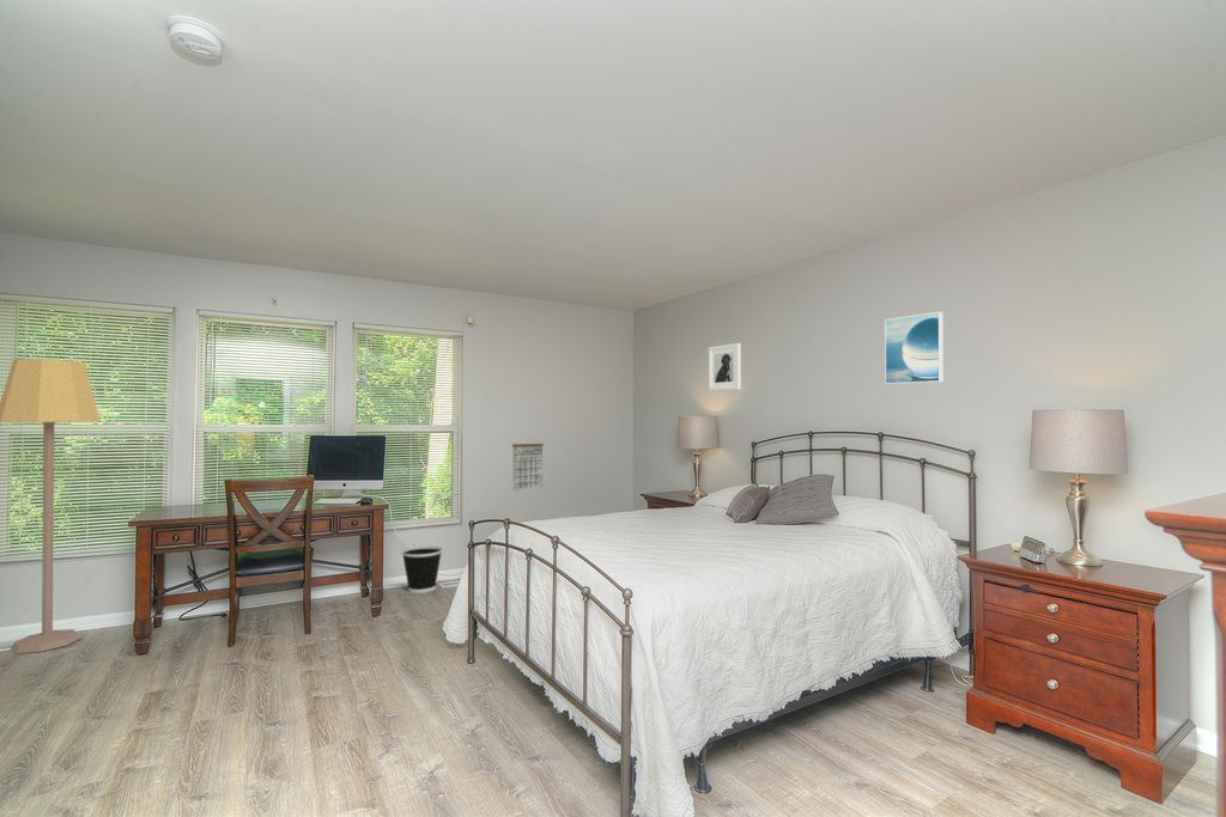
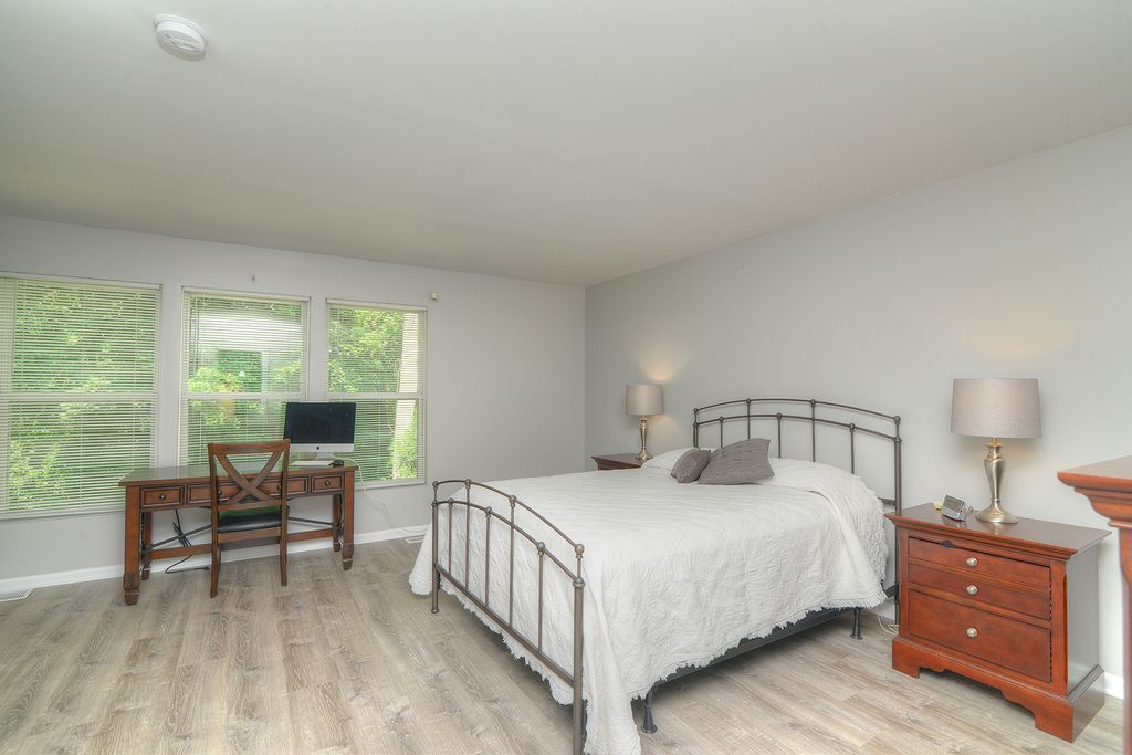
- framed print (723, 367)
- wastebasket (421, 569)
- calendar (528, 461)
- lamp (48, 501)
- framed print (912, 349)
